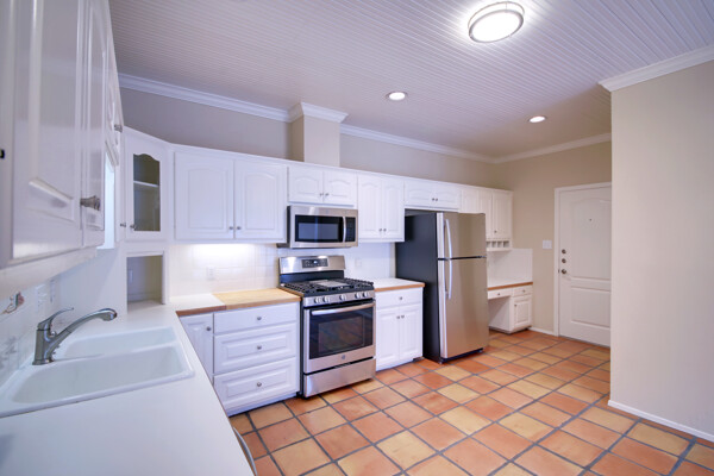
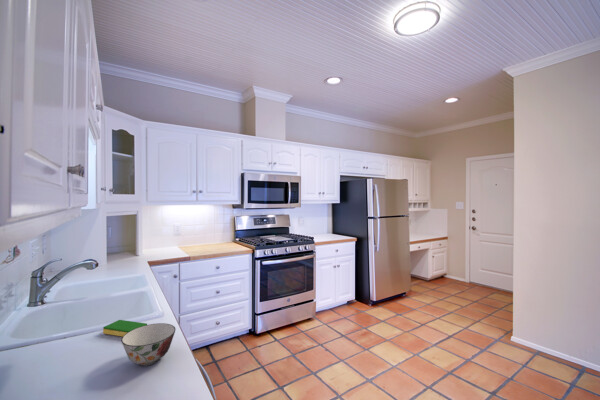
+ dish sponge (125, 328)
+ soup bowl (149, 346)
